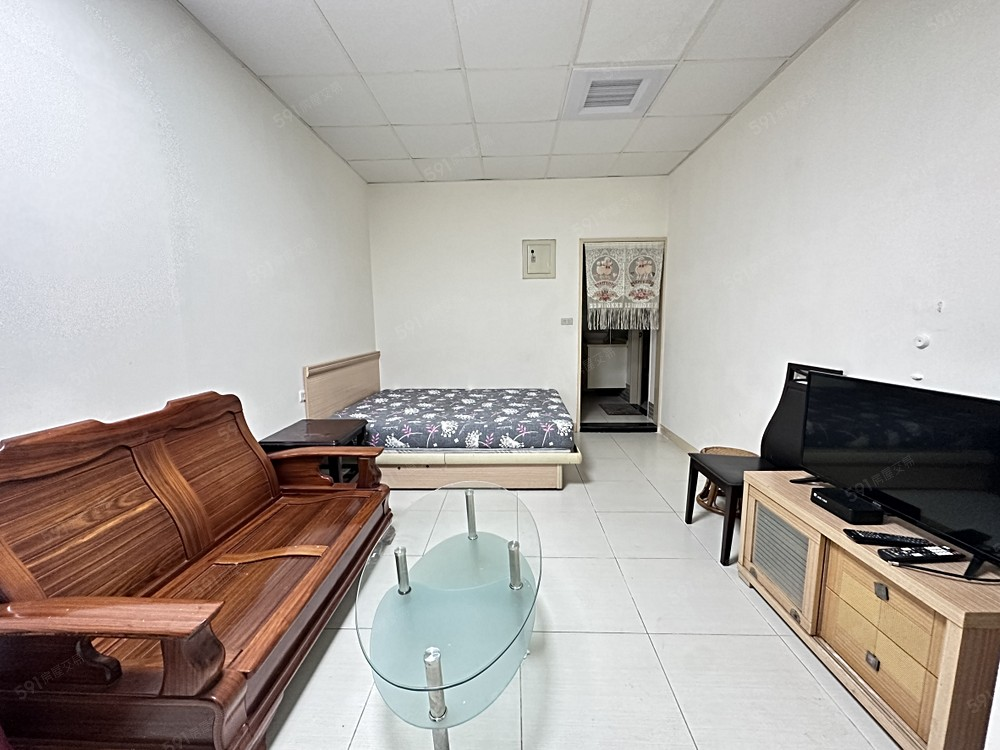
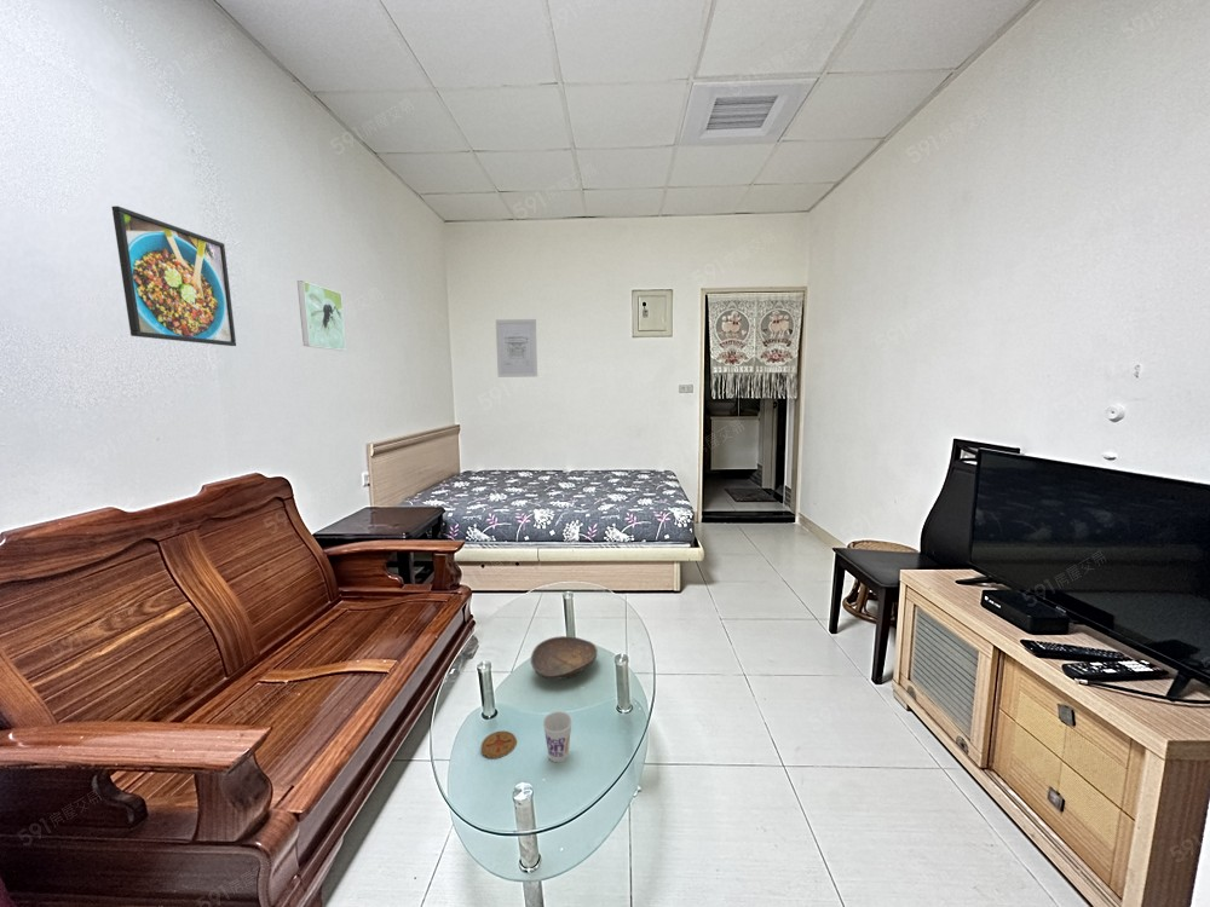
+ cup (558, 738)
+ coaster (499, 744)
+ decorative bowl (564, 659)
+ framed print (323, 318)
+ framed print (182, 284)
+ wall art (517, 348)
